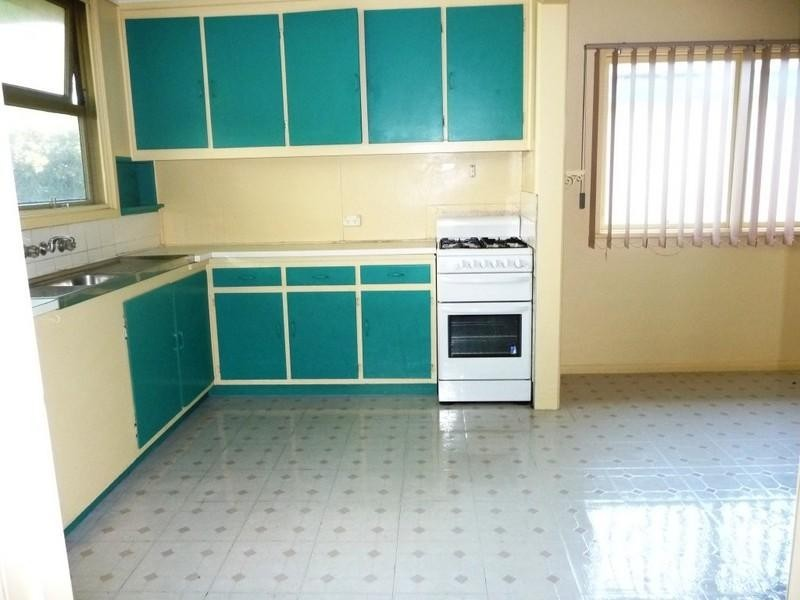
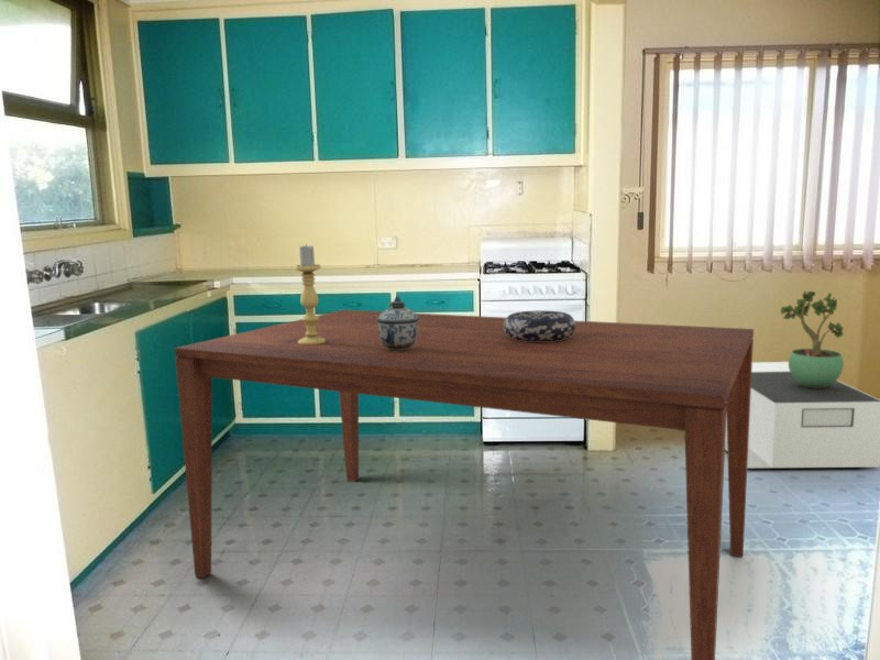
+ dining table (472, 406)
+ potted plant (814, 339)
+ lidded jar (397, 321)
+ decorative bowl (539, 324)
+ candle holder (308, 293)
+ architectural model (762, 402)
